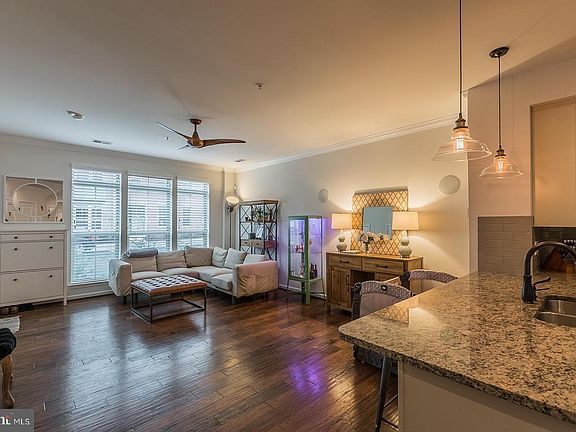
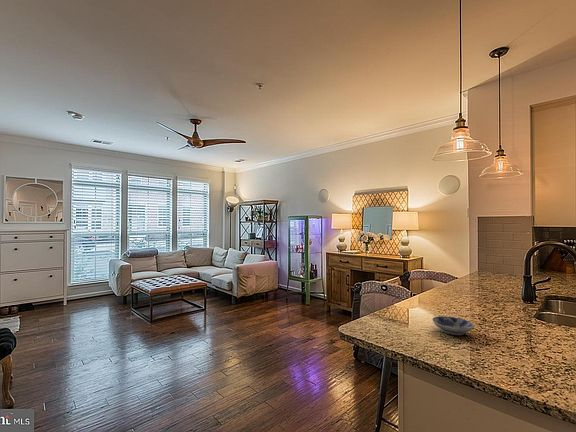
+ bowl (452, 326)
